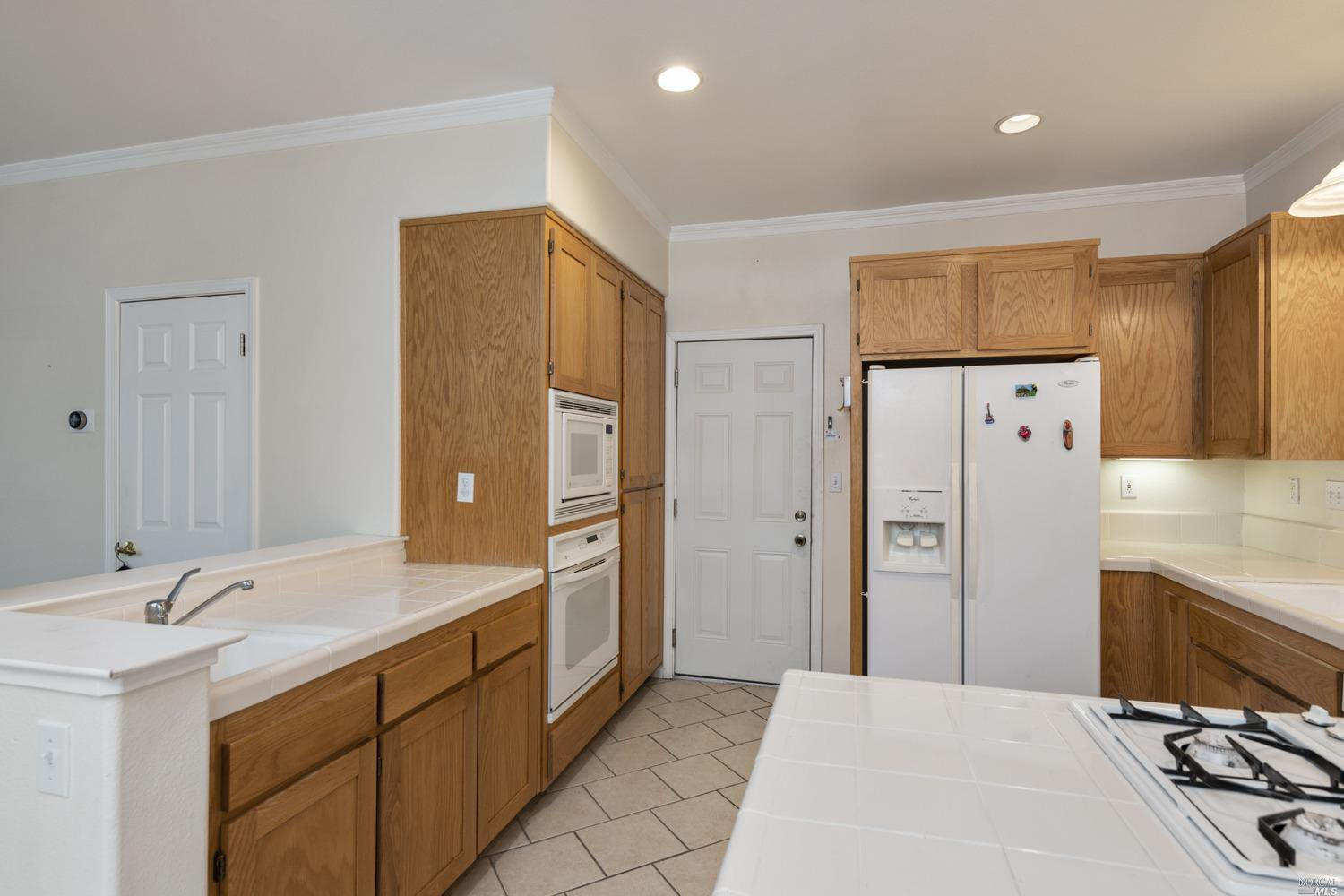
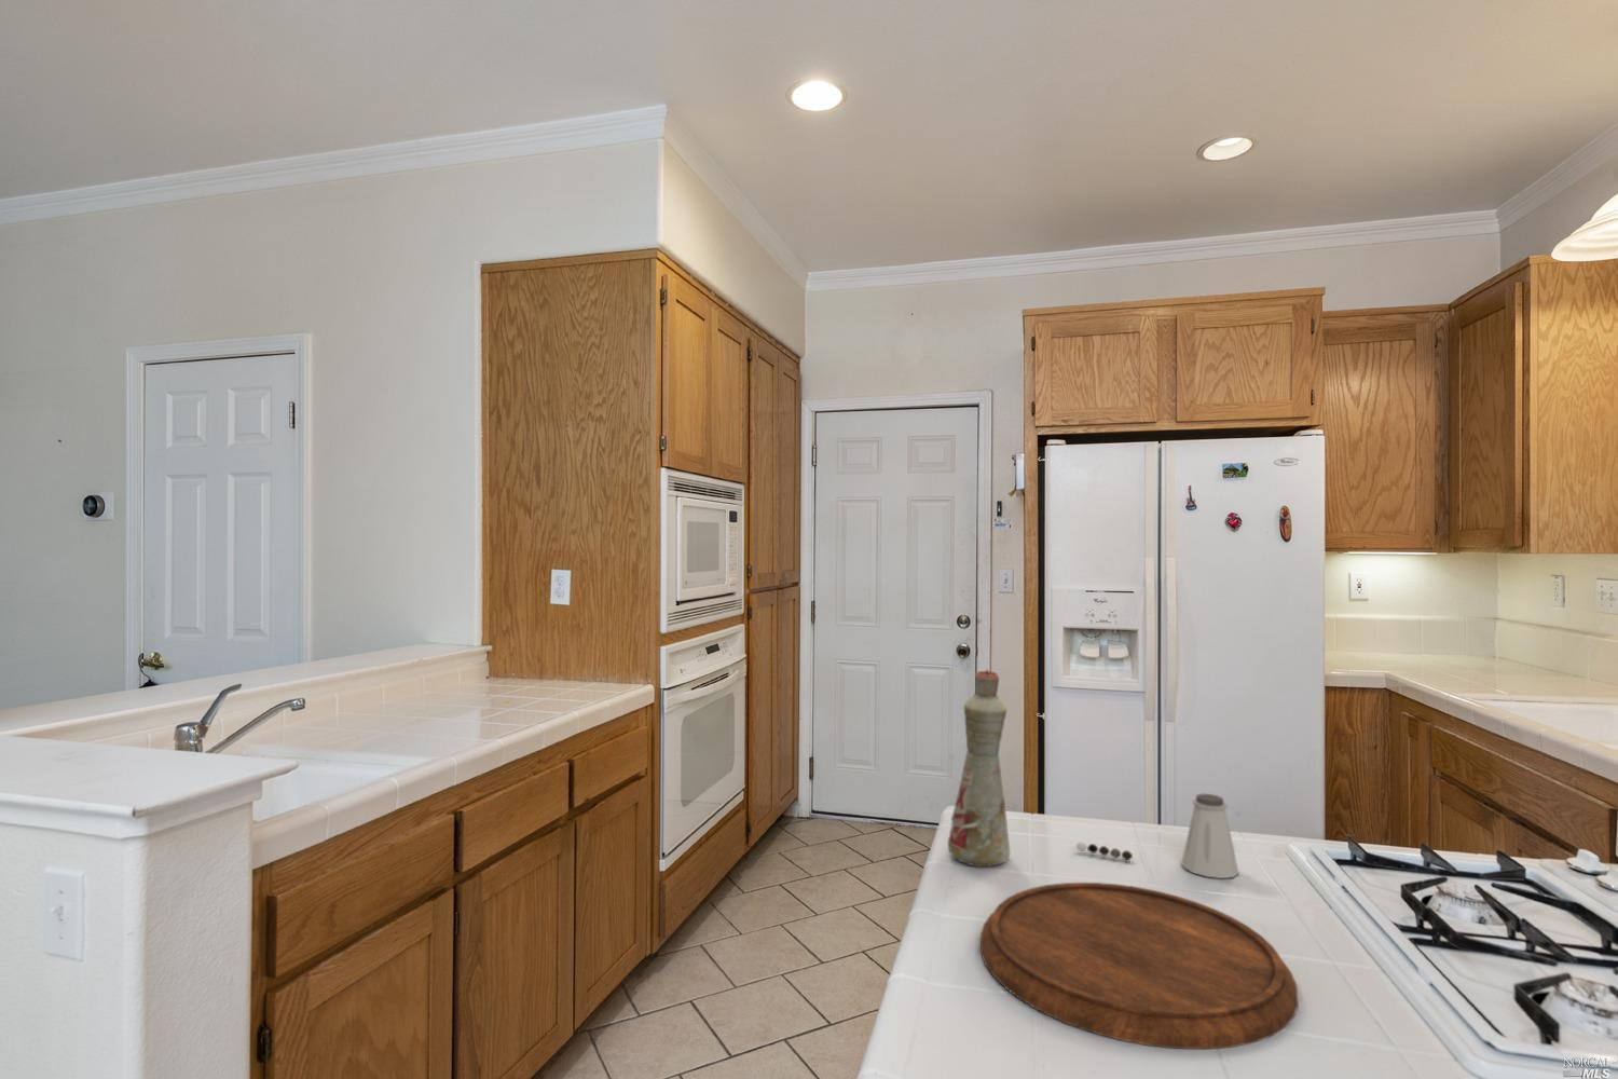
+ cutting board (1128, 949)
+ pepper shaker (1104, 850)
+ saltshaker (1209, 832)
+ bottle (979, 762)
